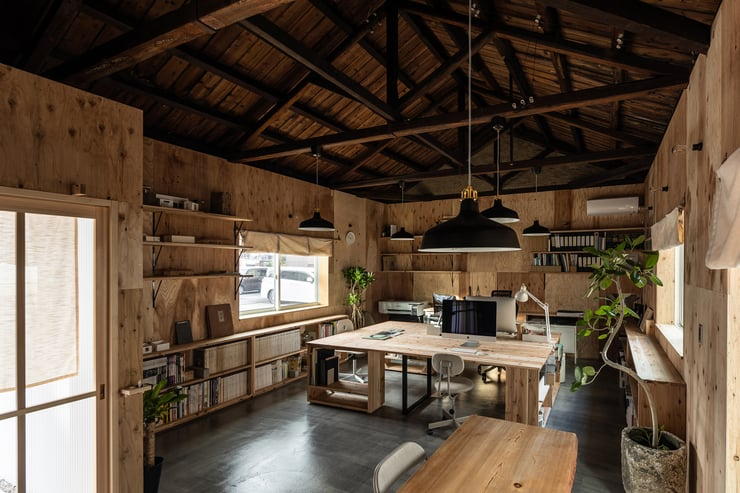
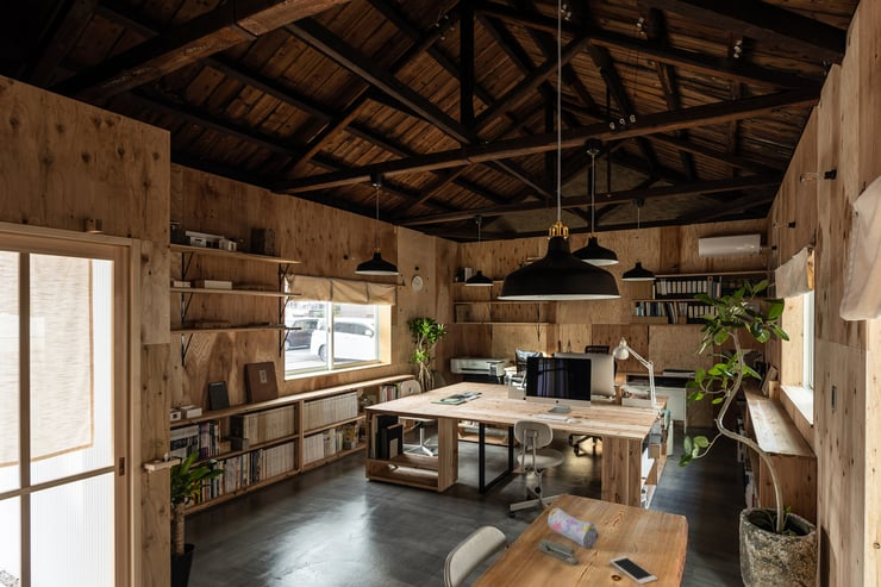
+ cell phone (632, 569)
+ pencil case (571, 526)
+ stapler (557, 549)
